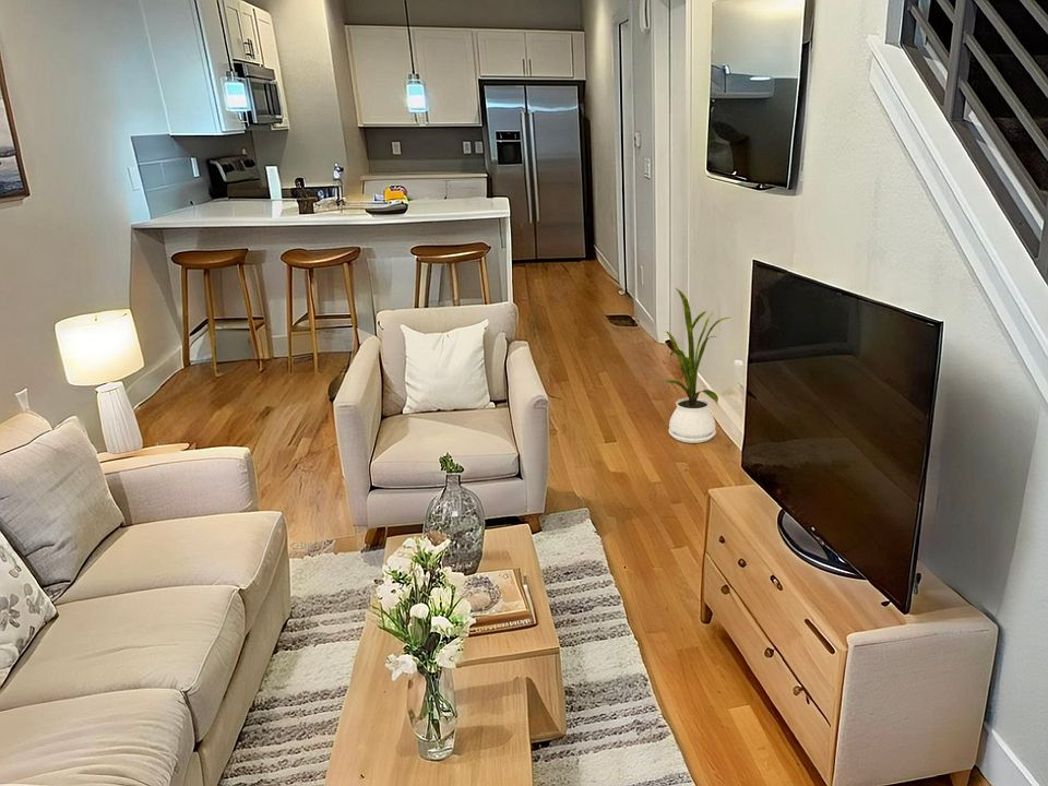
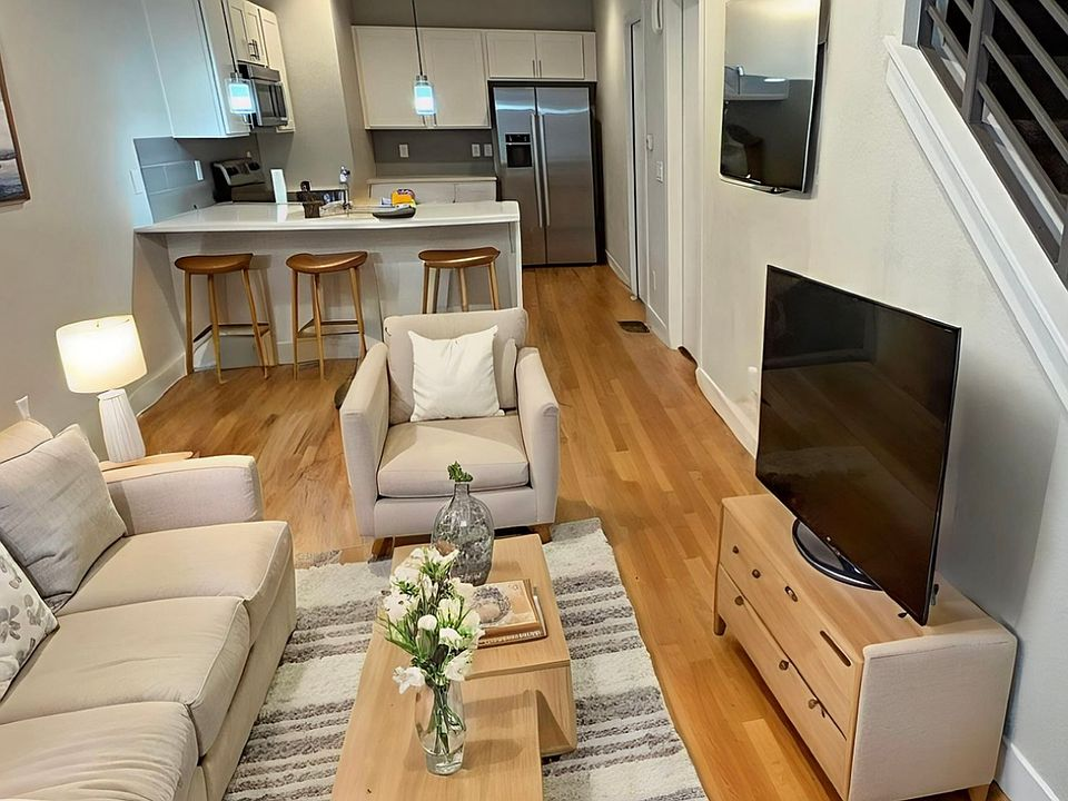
- house plant (692, 367)
